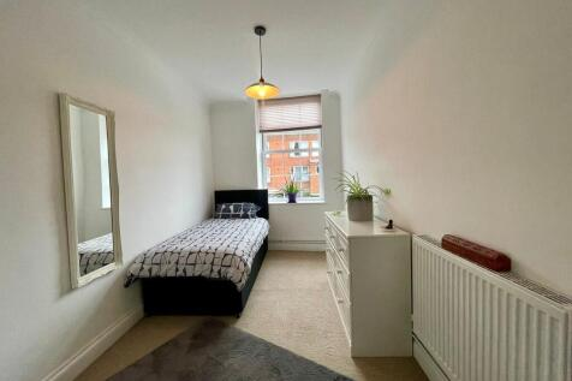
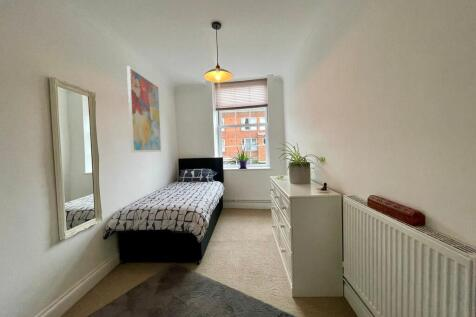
+ wall art (146, 115)
